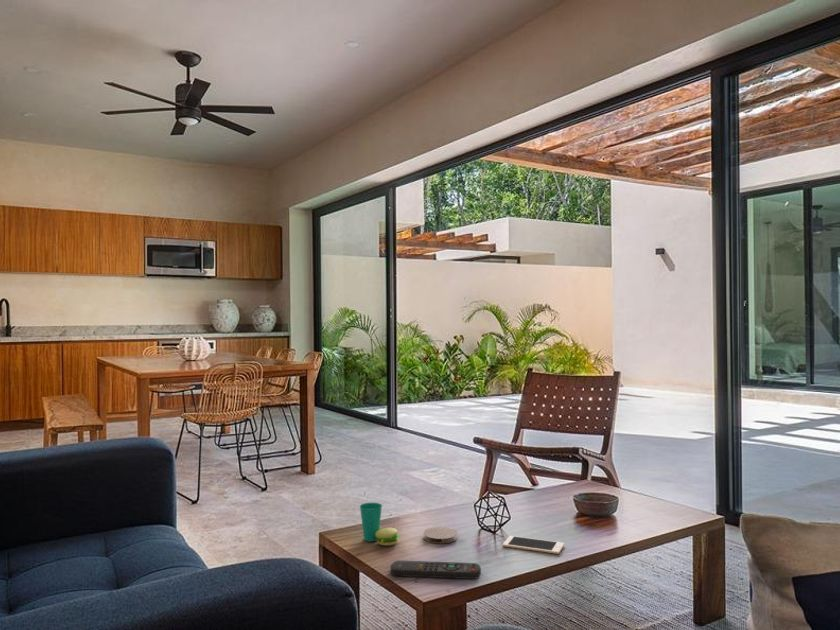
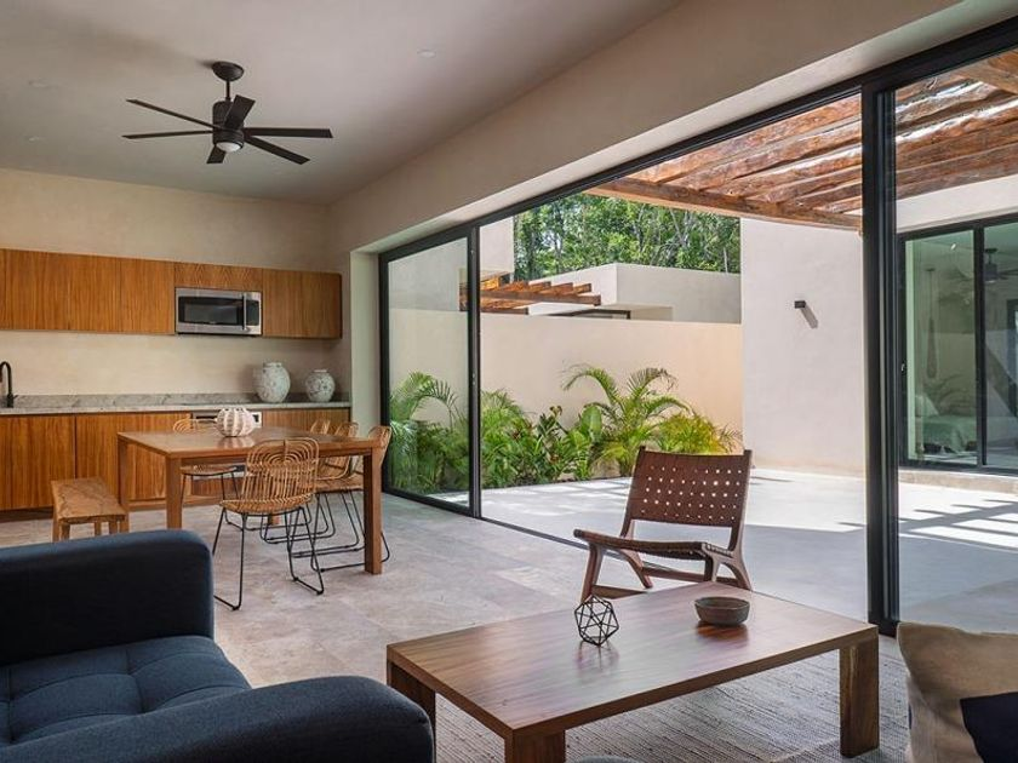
- remote control (435, 569)
- coaster (440, 535)
- cup (379, 524)
- cell phone (533, 544)
